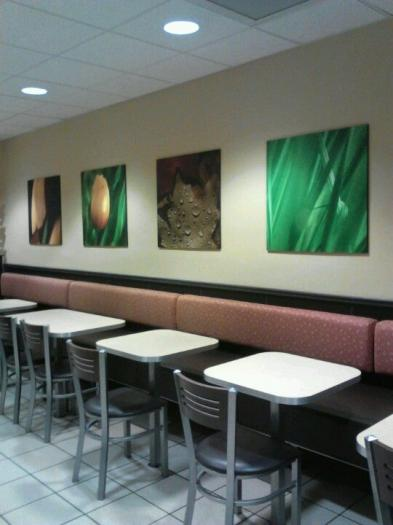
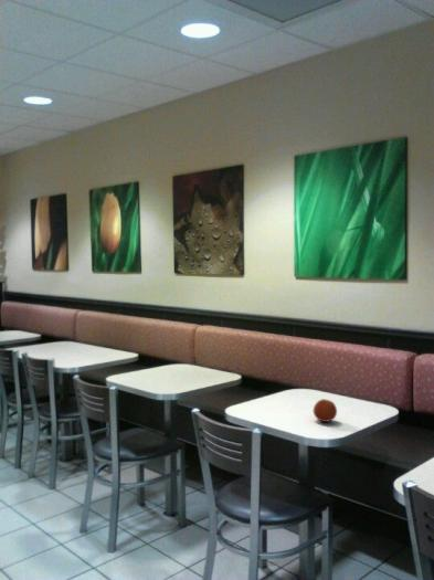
+ fruit (325, 410)
